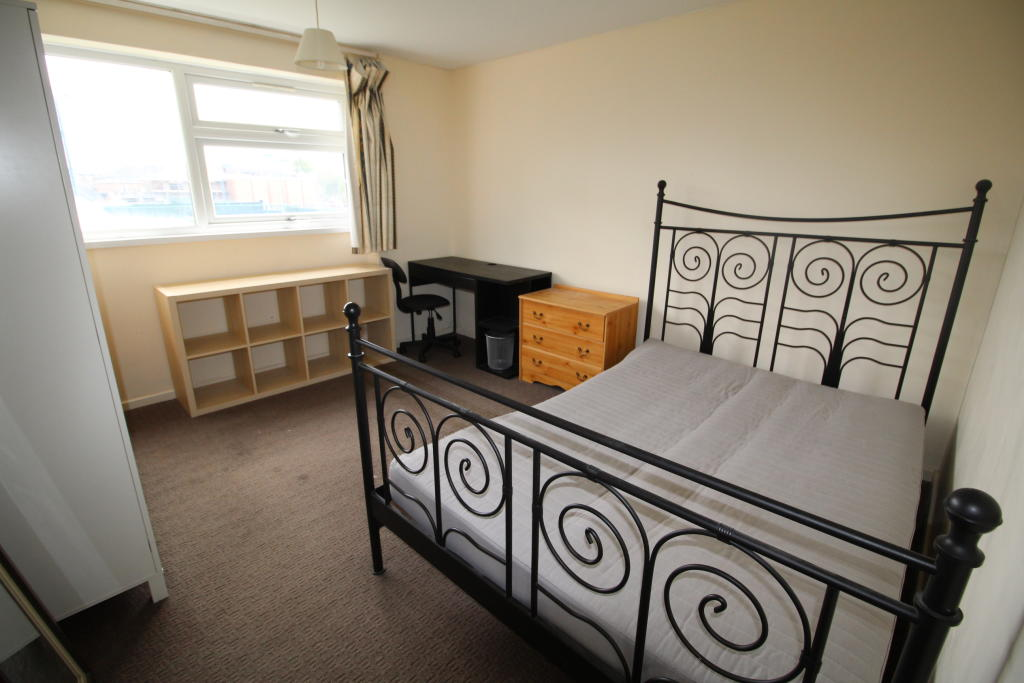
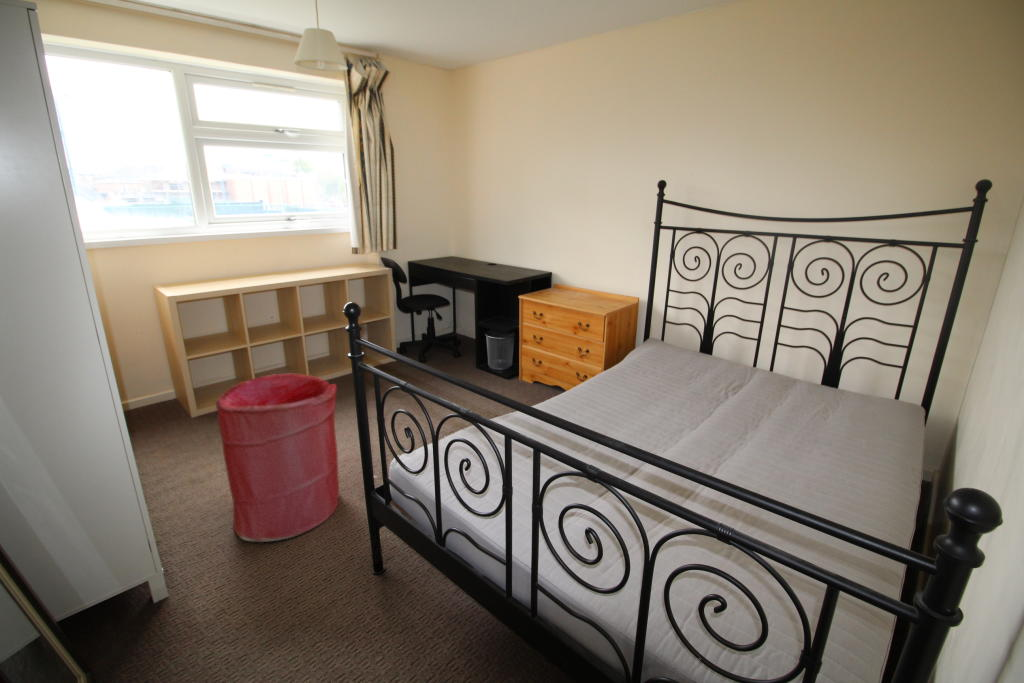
+ laundry hamper (285, 449)
